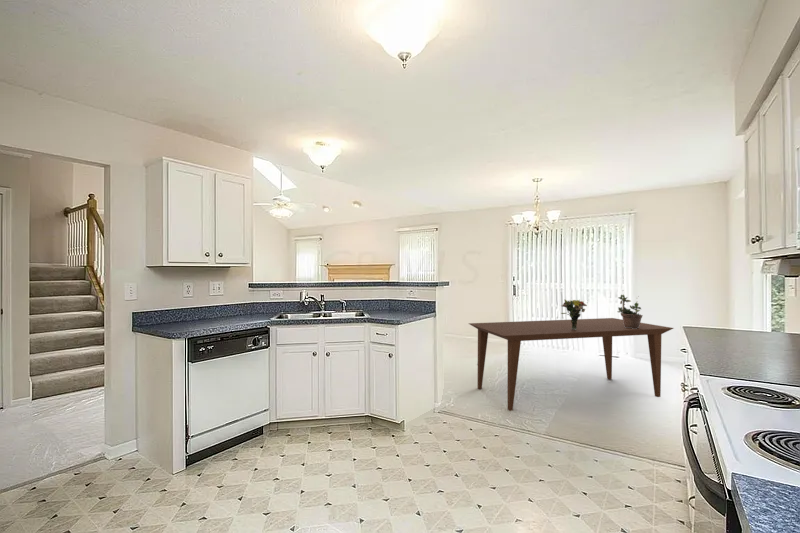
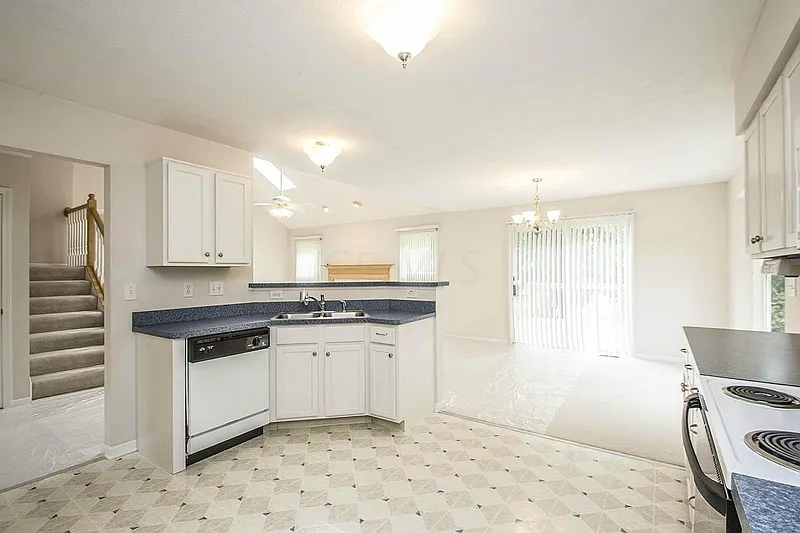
- potted plant (631, 308)
- dining table (566, 338)
- bouquet (573, 314)
